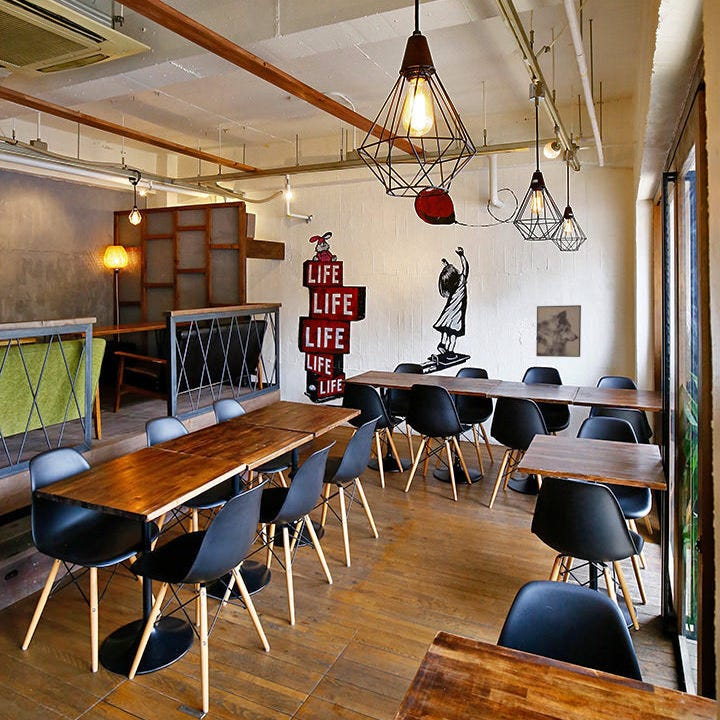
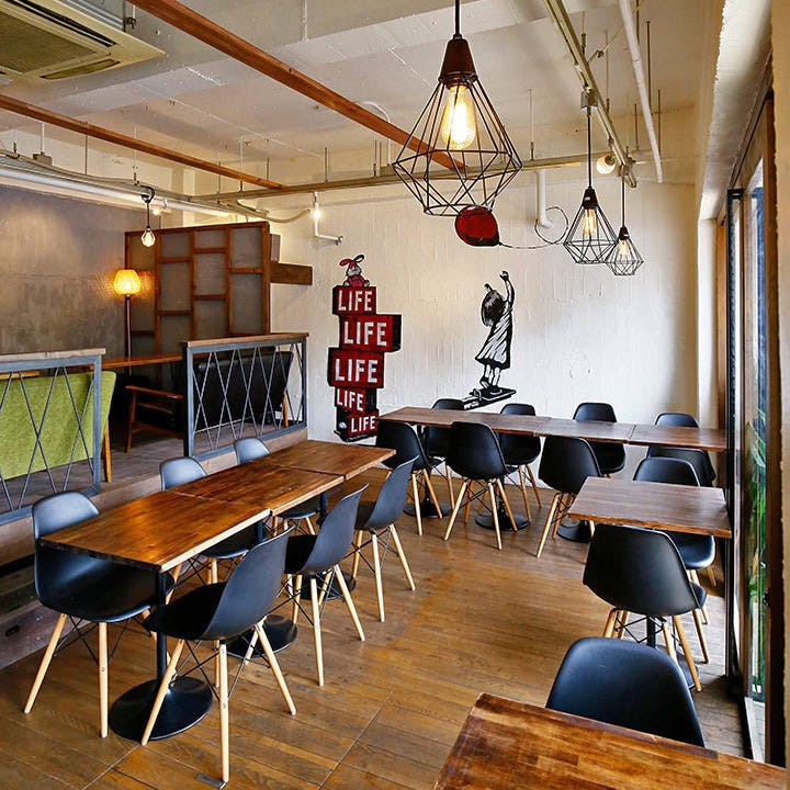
- wall art (558, 331)
